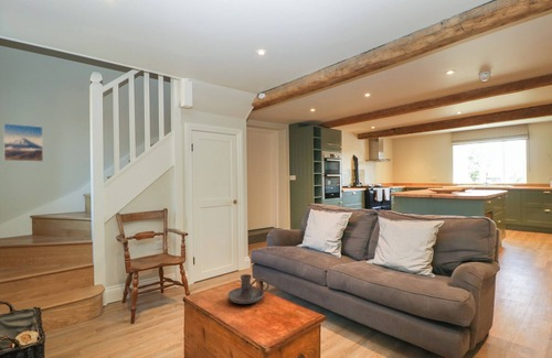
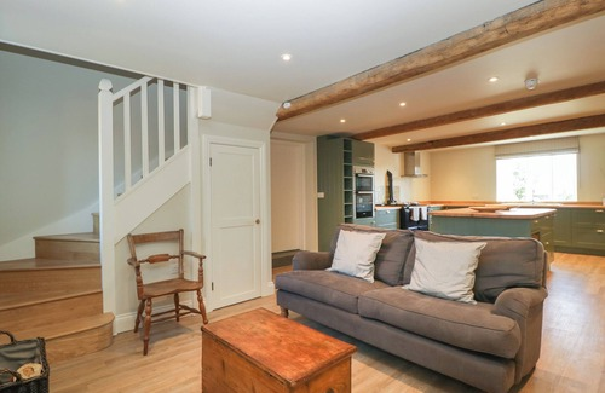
- candle holder (250, 286)
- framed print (23, 142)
